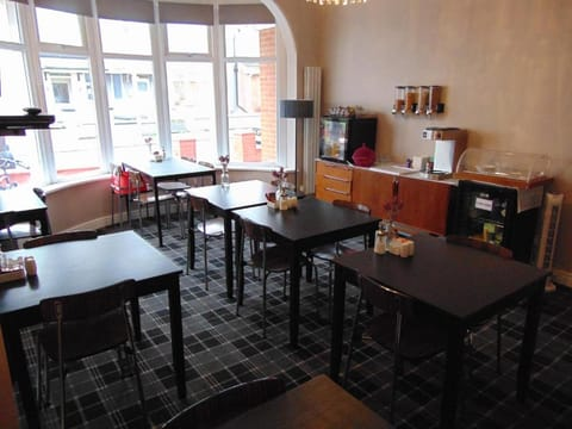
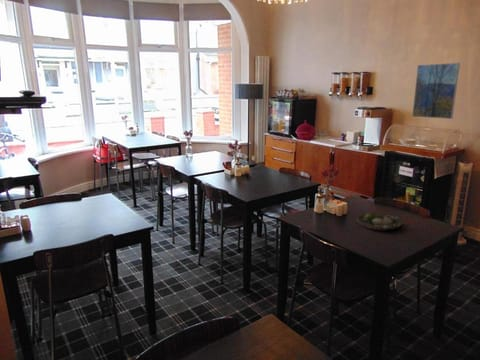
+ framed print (434, 91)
+ dinner plate (378, 218)
